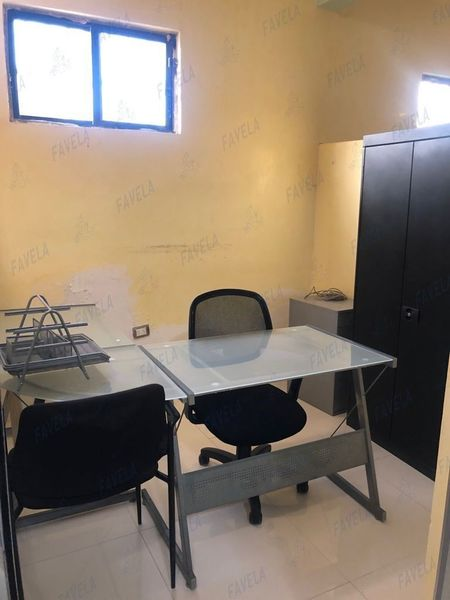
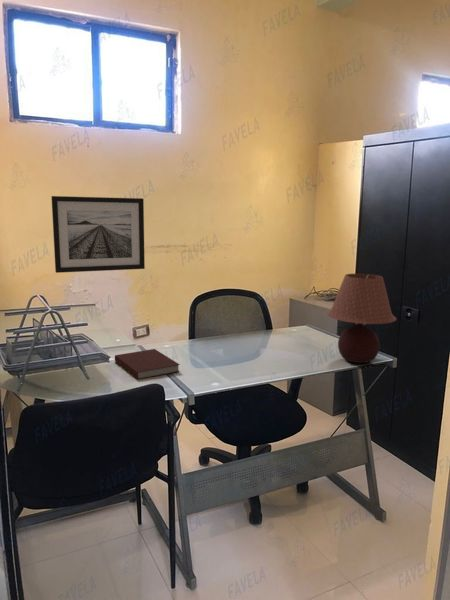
+ notebook (146, 363)
+ wall art (100, 234)
+ table lamp (360, 318)
